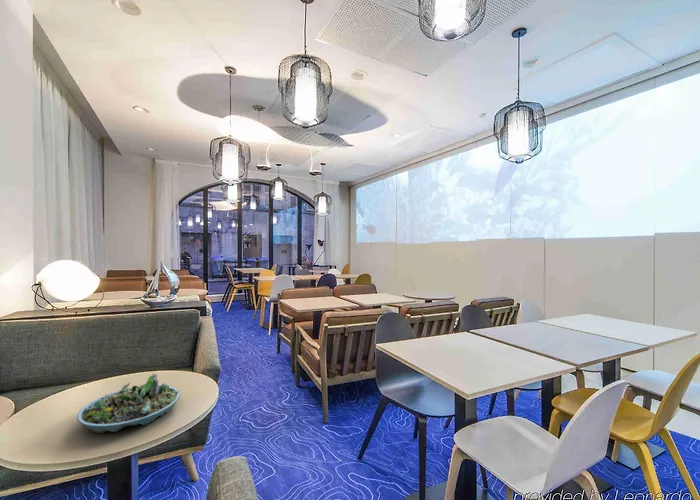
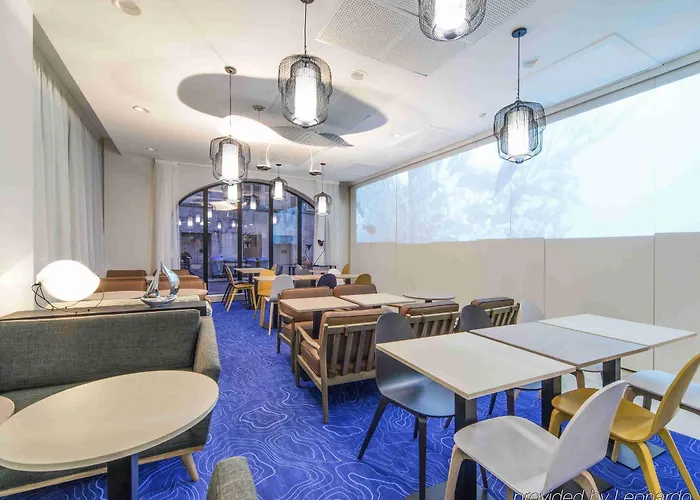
- succulent planter (132, 396)
